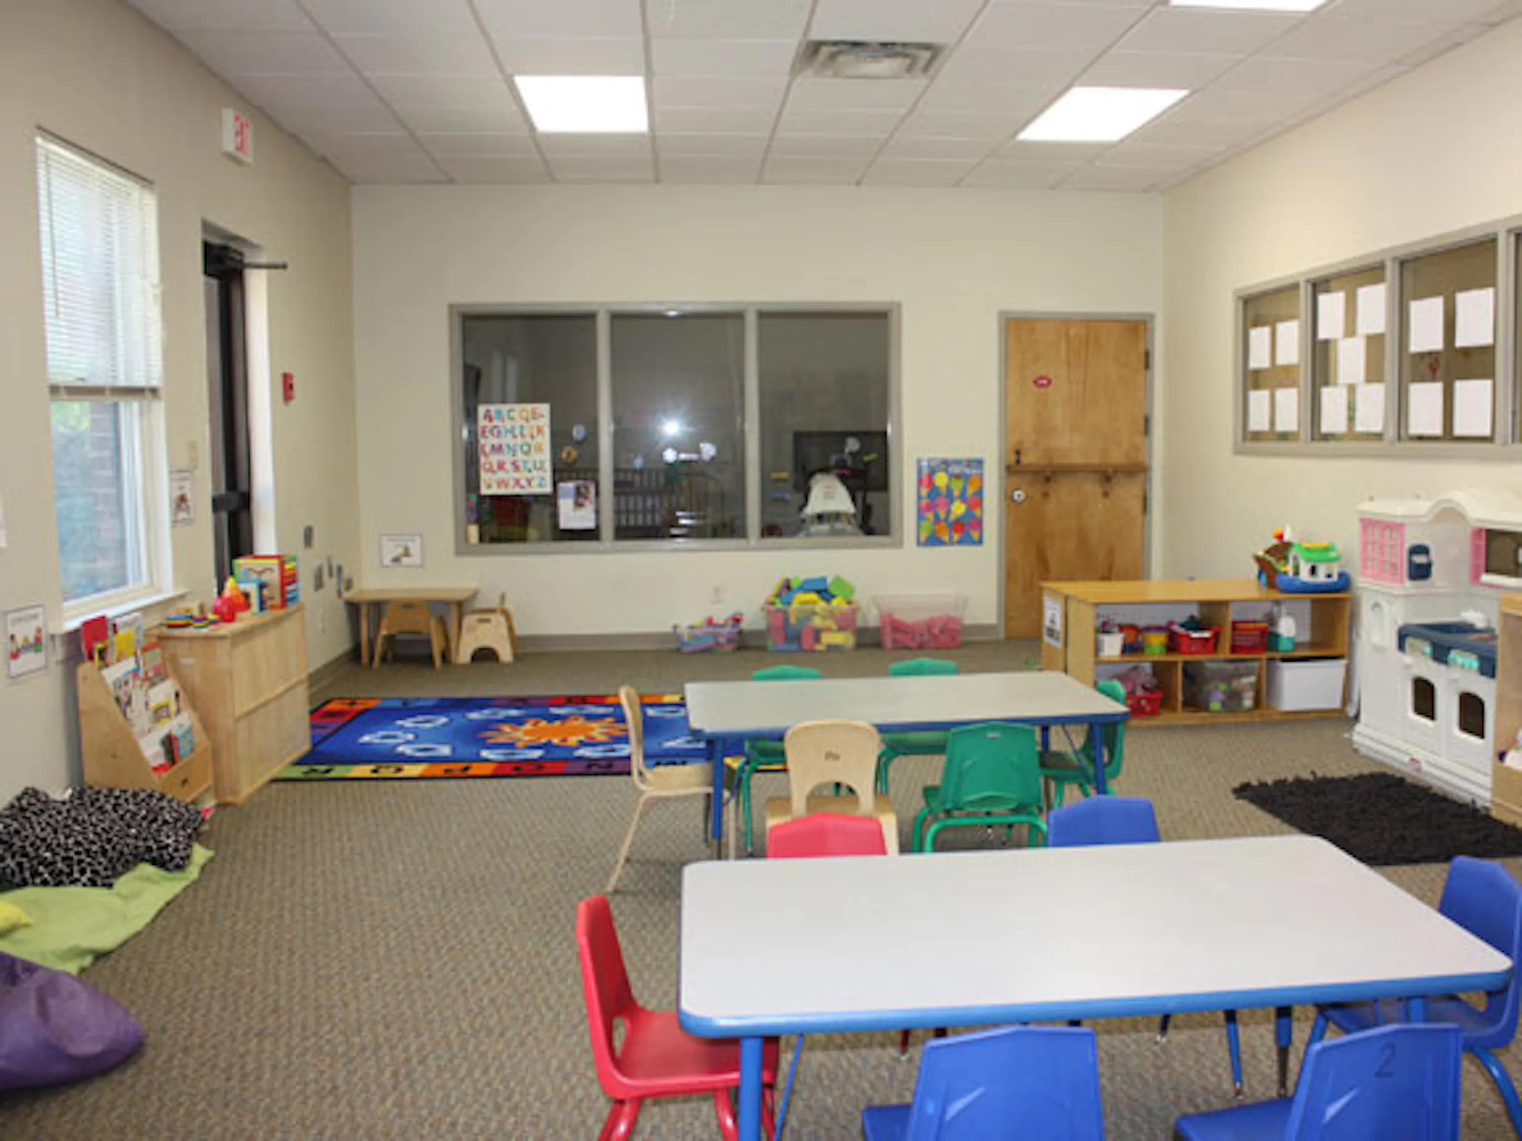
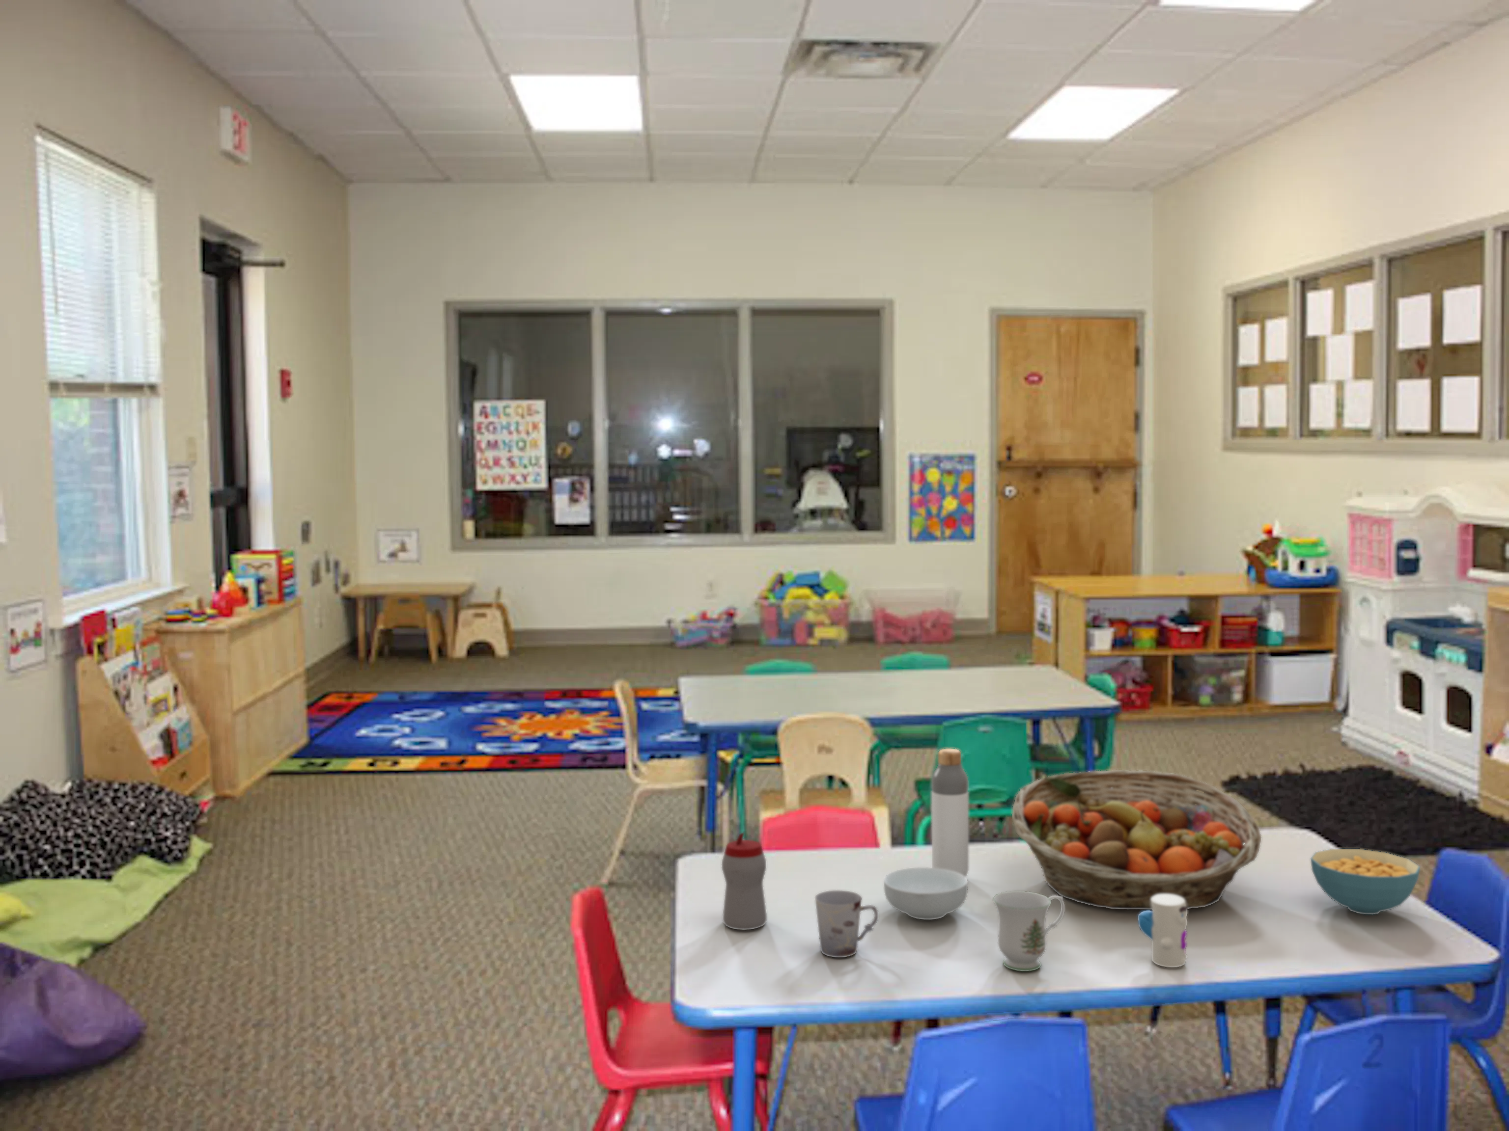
+ toy (1162, 929)
+ cereal bowl (1364, 886)
+ cup (847, 923)
+ sippy cup (744, 878)
+ fruit basket (1132, 838)
+ bottle (949, 814)
+ mug (1031, 930)
+ cereal bowl (926, 896)
